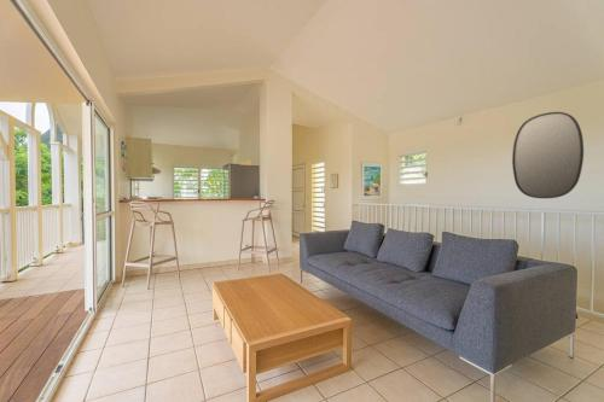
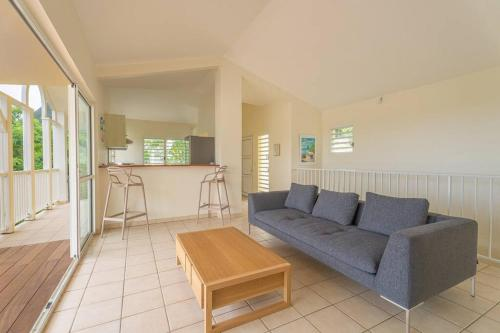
- home mirror (545, 156)
